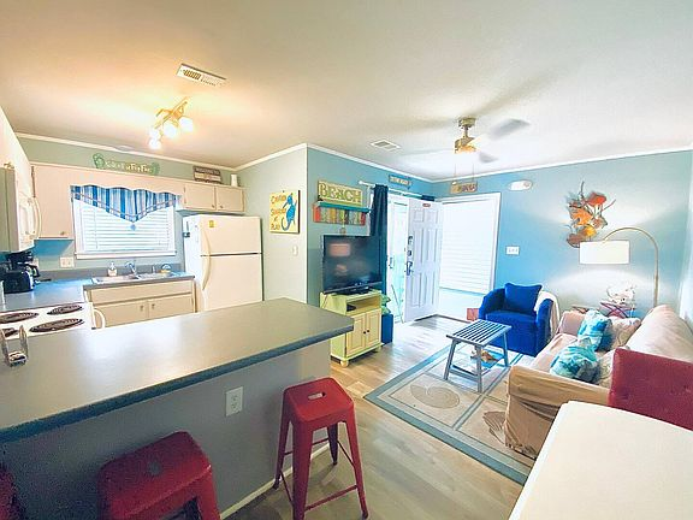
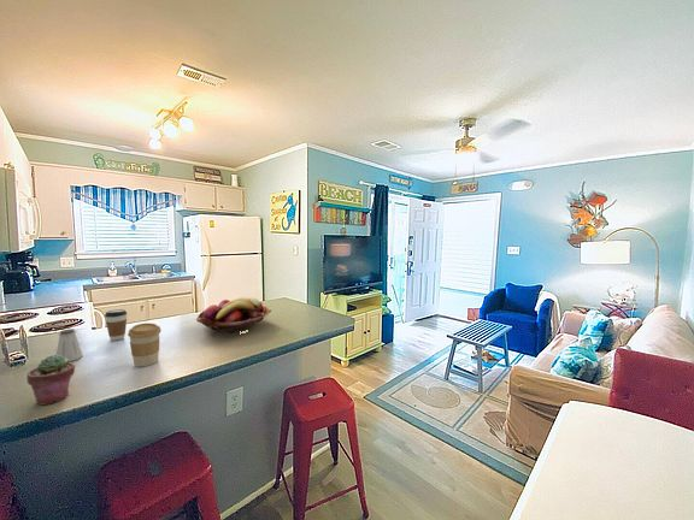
+ saltshaker (67, 344)
+ potted succulent (52, 377)
+ coffee cup (145, 343)
+ fruit basket (235, 312)
+ coffee cup (116, 324)
